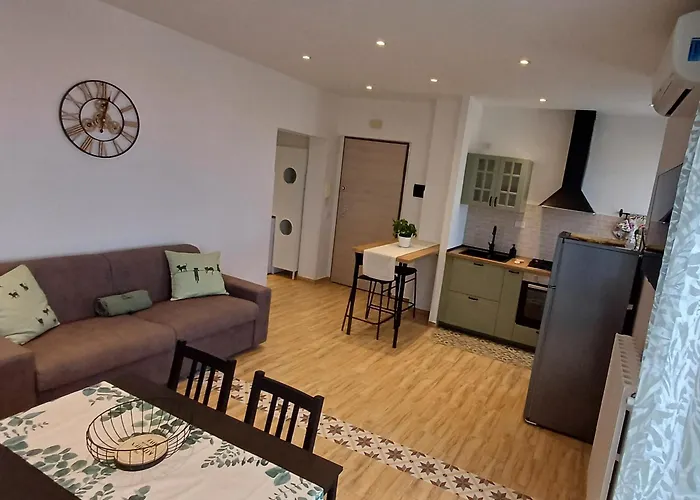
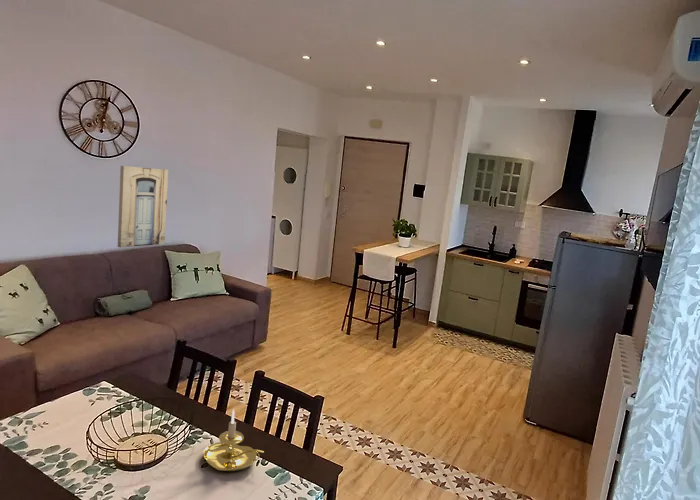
+ wall art (143, 207)
+ candle holder (235, 435)
